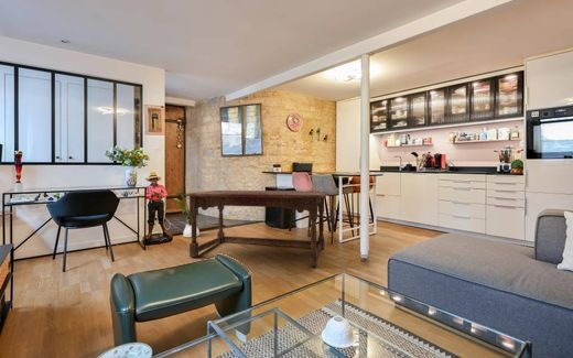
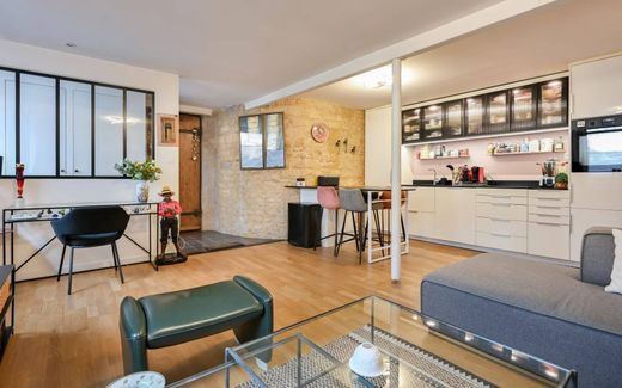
- dining table (260, 206)
- house plant (188, 213)
